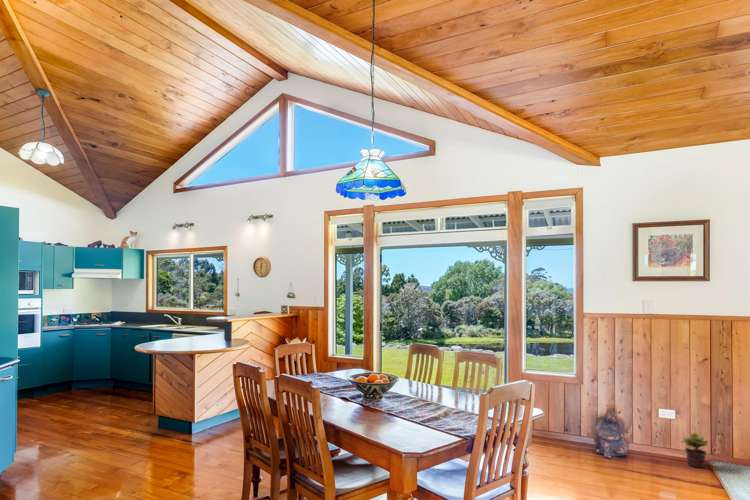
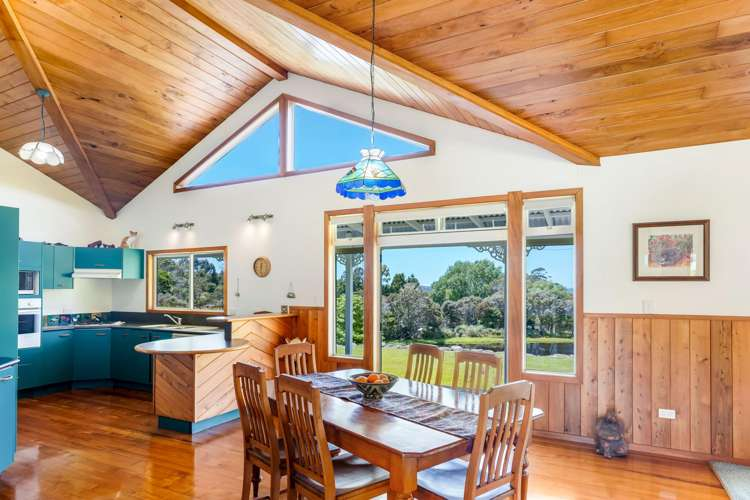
- potted plant (694, 448)
